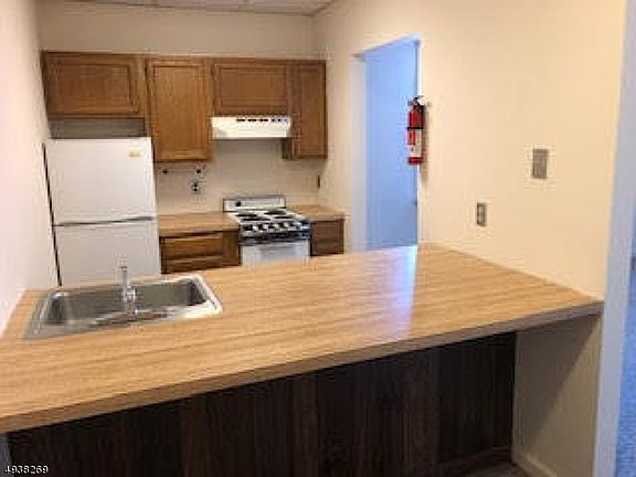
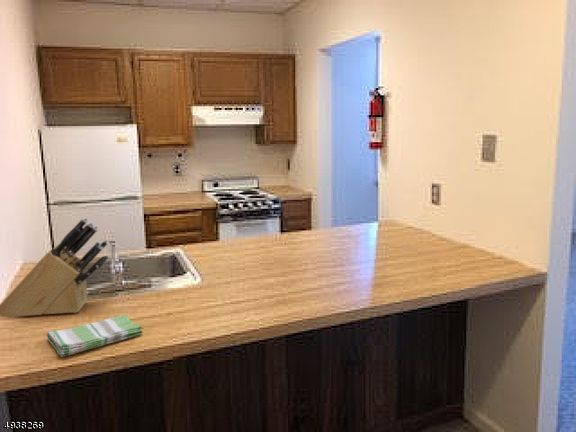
+ knife block (53, 265)
+ dish towel (94, 331)
